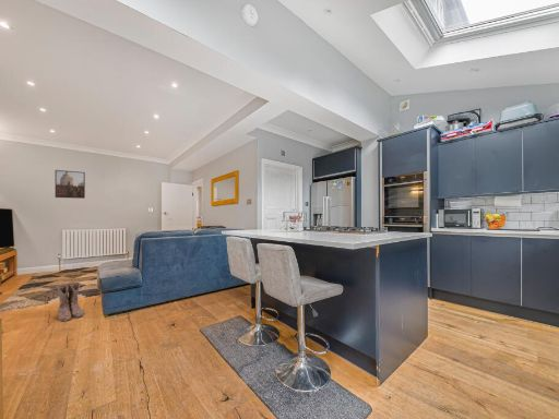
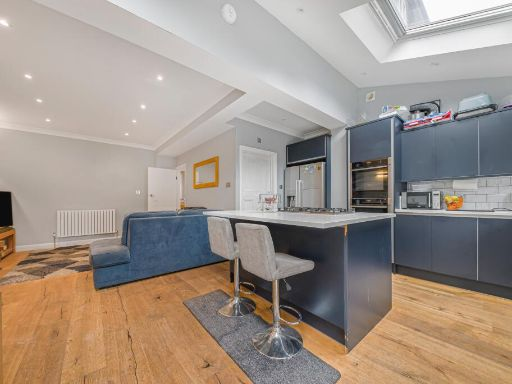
- boots (70, 299)
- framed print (70, 184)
